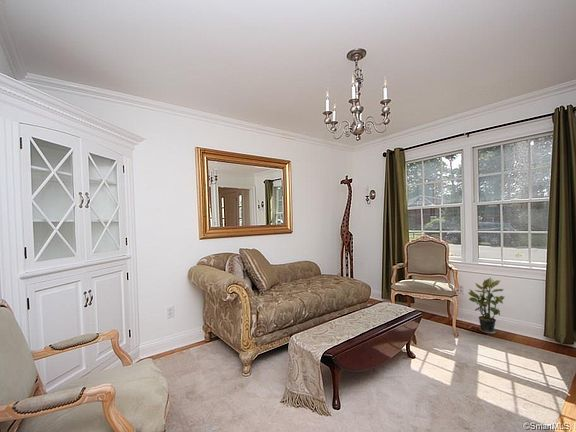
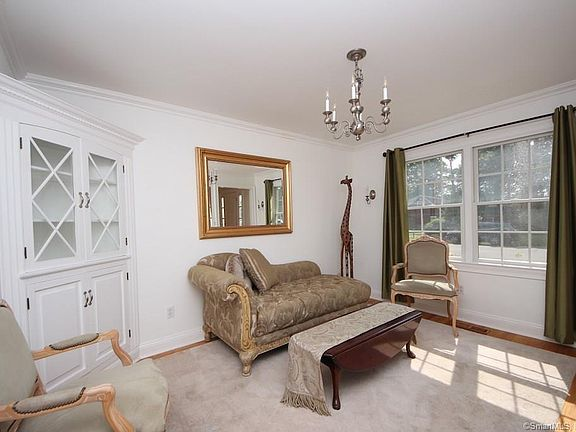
- potted plant (486, 303)
